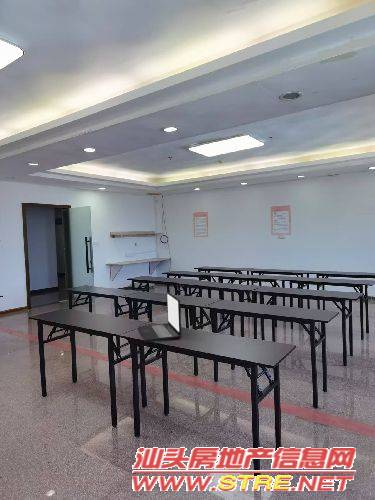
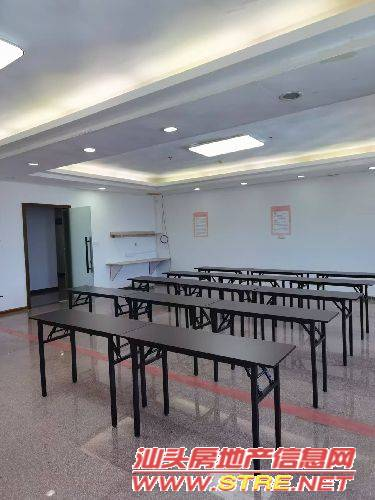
- laptop (157, 324)
